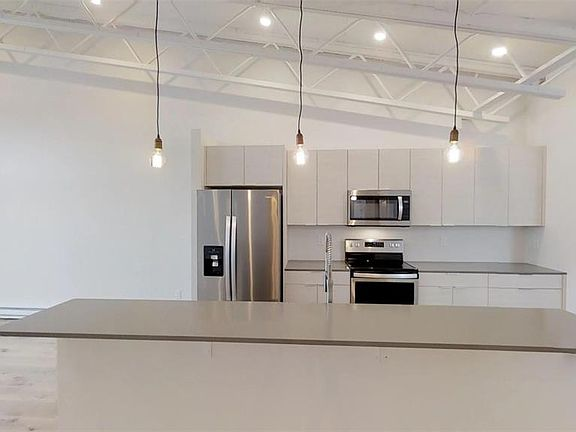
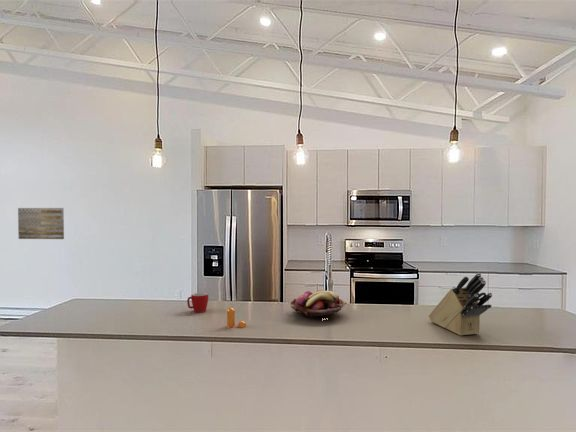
+ fruit basket (317, 302)
+ knife block (458, 299)
+ pepper shaker (234, 317)
+ mug (197, 302)
+ wall art (40, 223)
